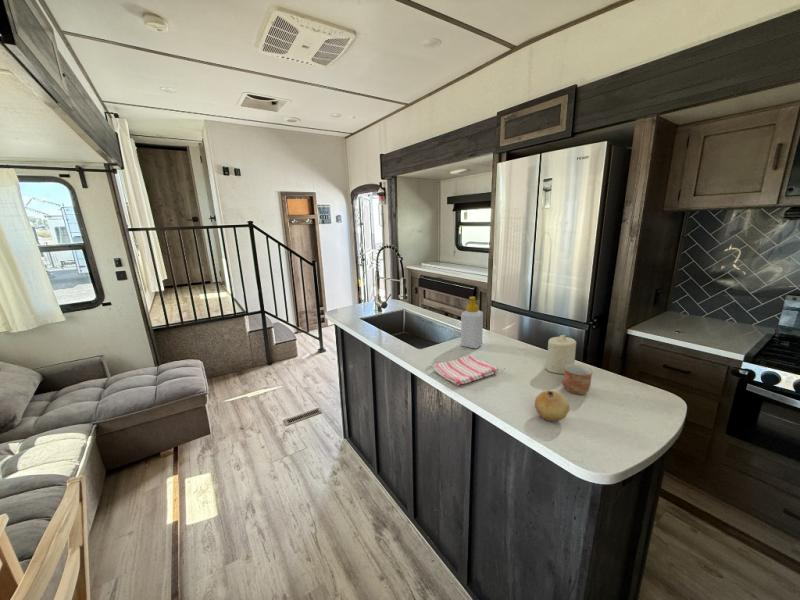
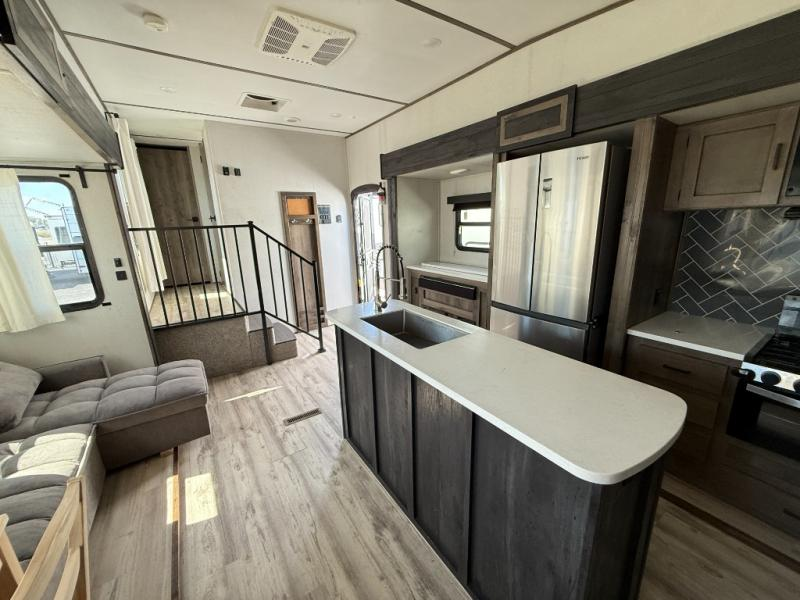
- candle (561, 352)
- soap bottle (472, 321)
- fruit (551, 404)
- dish towel (465, 368)
- mug (574, 380)
